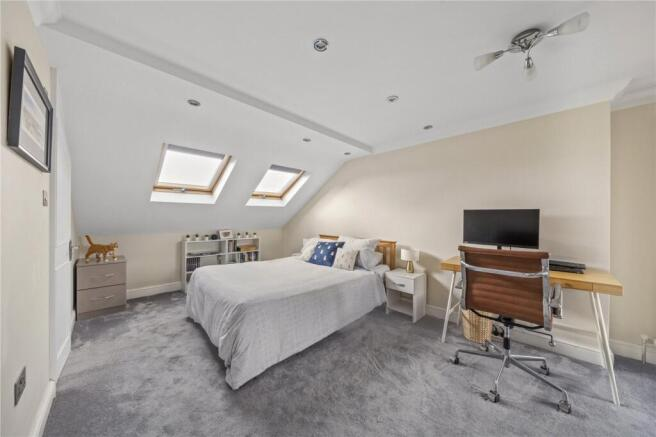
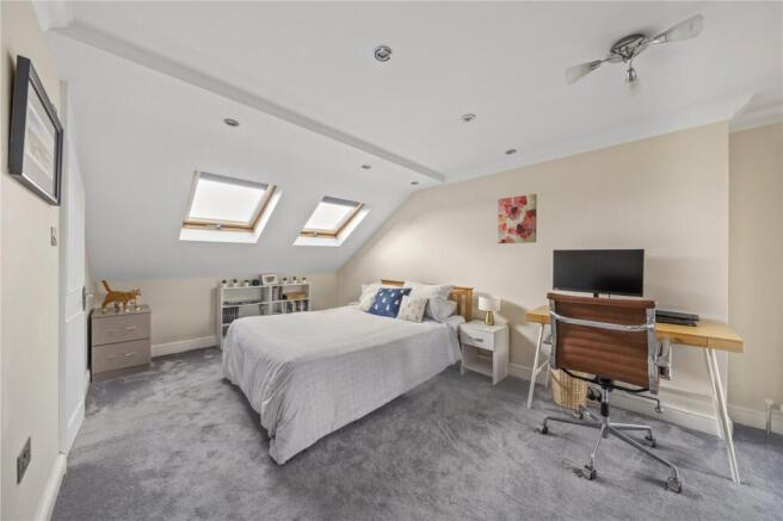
+ wall art (516, 219)
